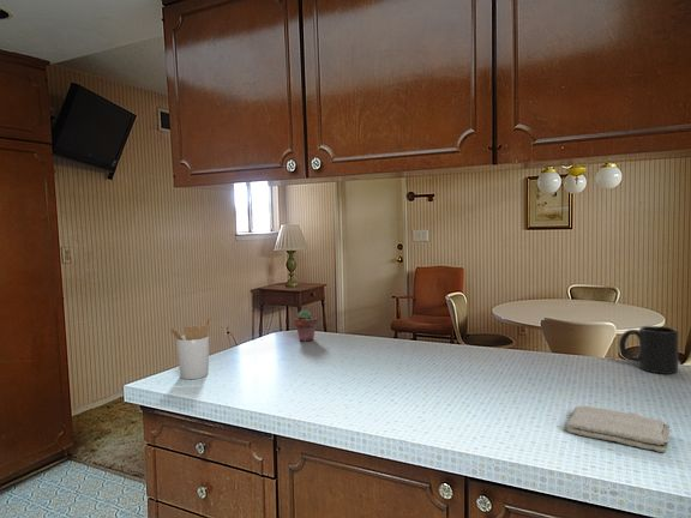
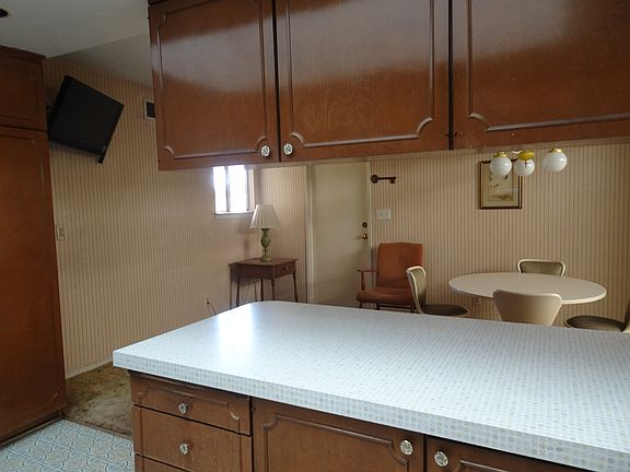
- potted succulent (306, 324)
- washcloth (617, 426)
- mug (650, 348)
- utensil holder (194, 348)
